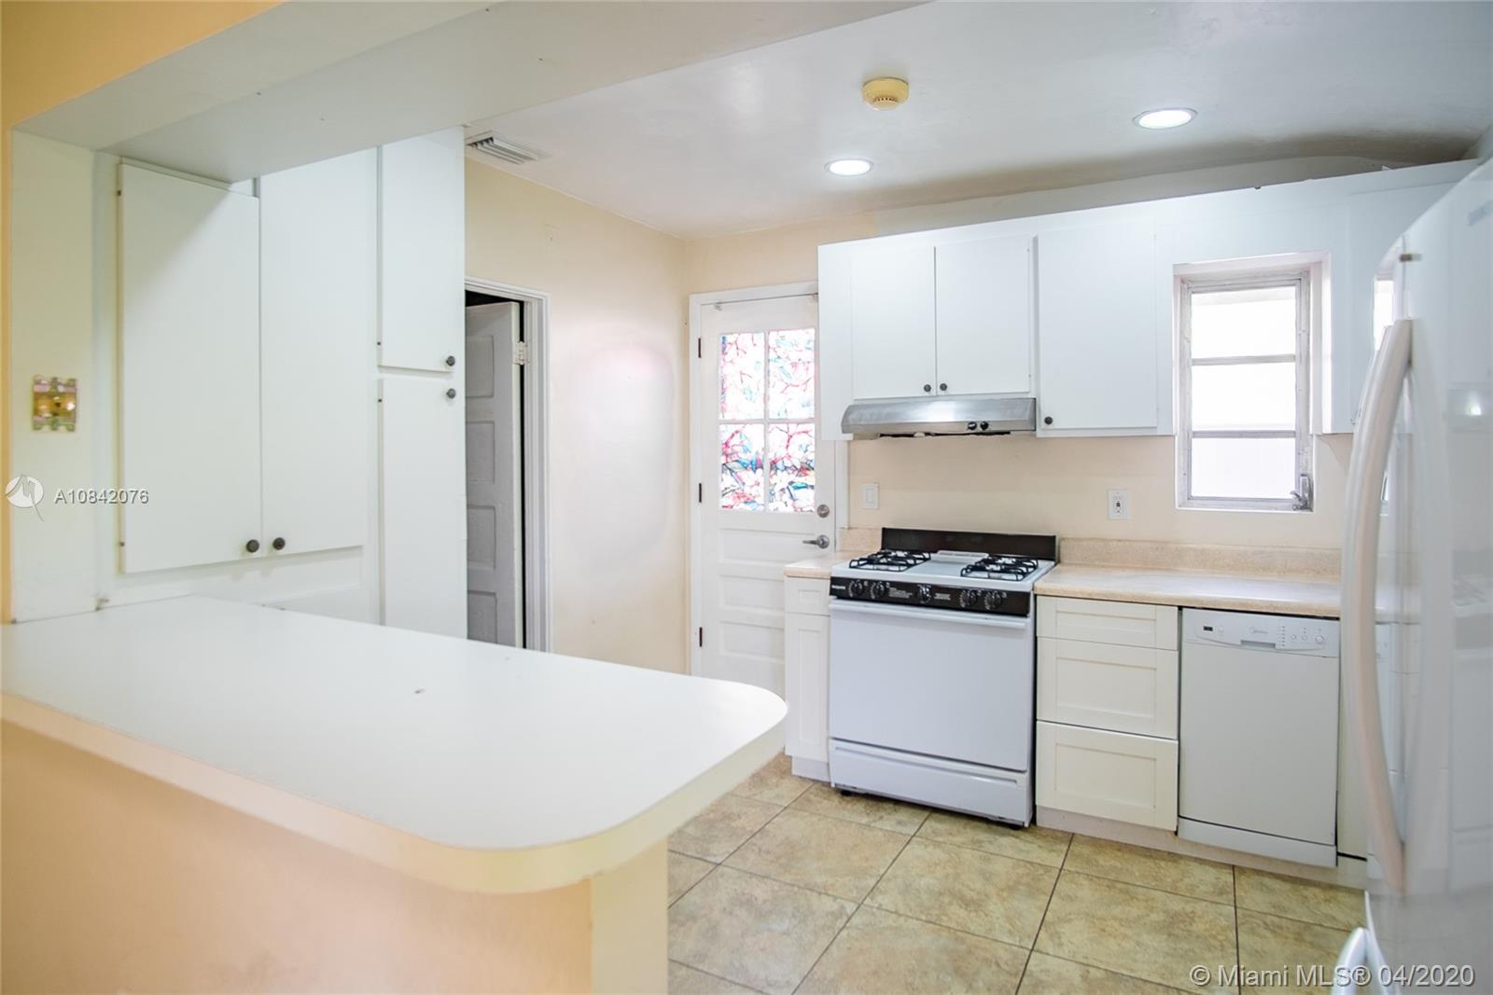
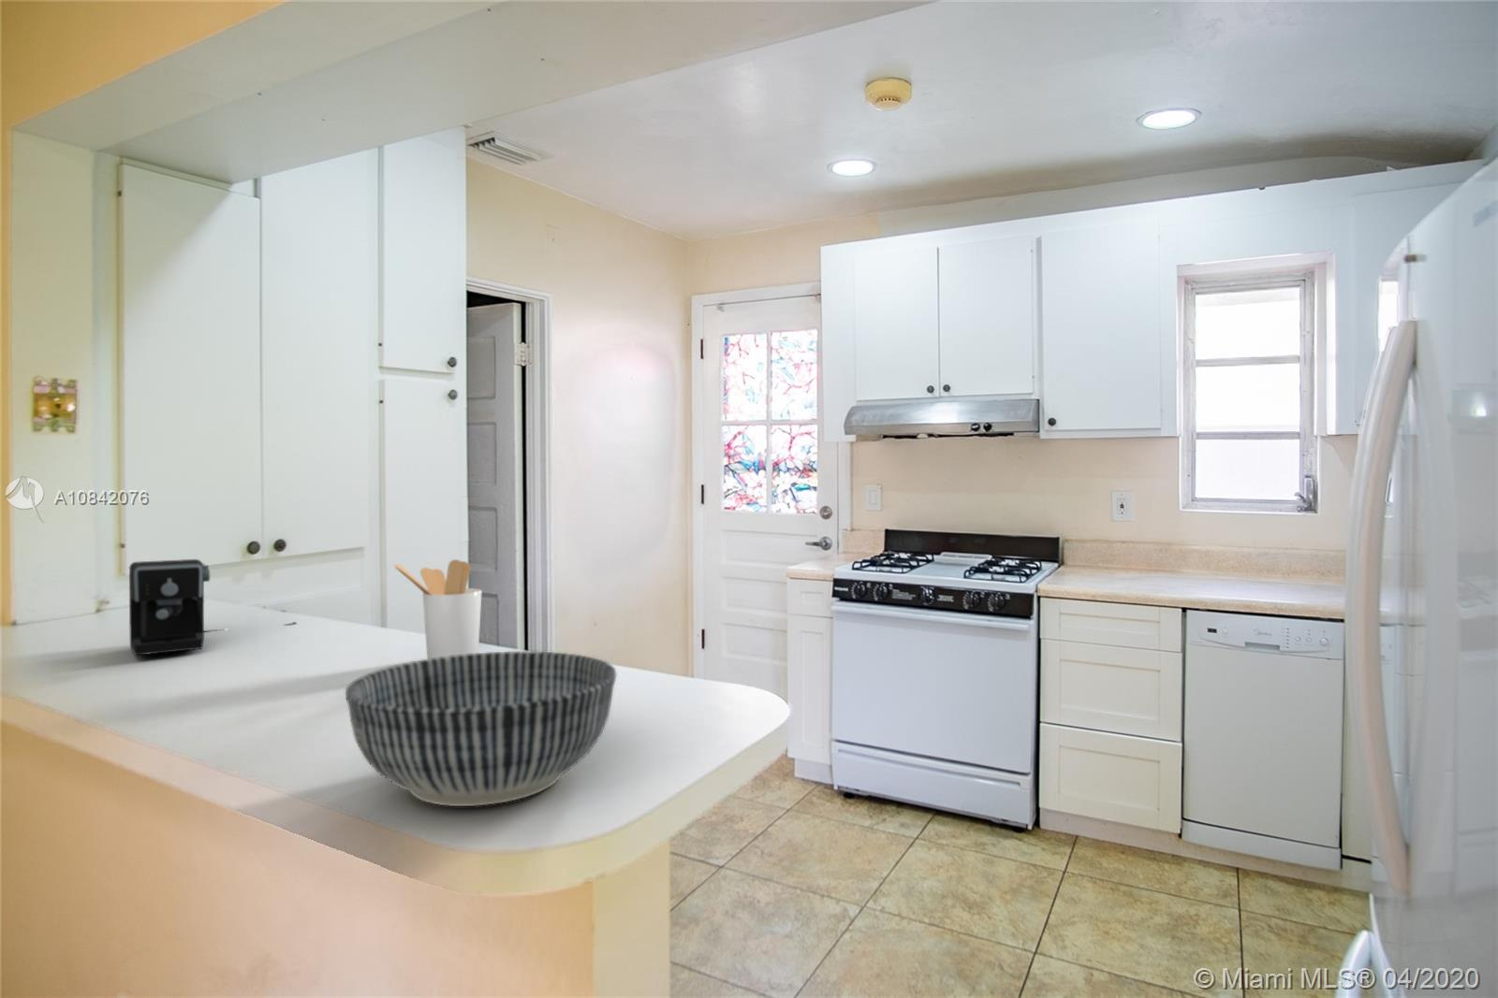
+ coffee maker (203, 599)
+ bowl (488, 726)
+ utensil holder (437, 610)
